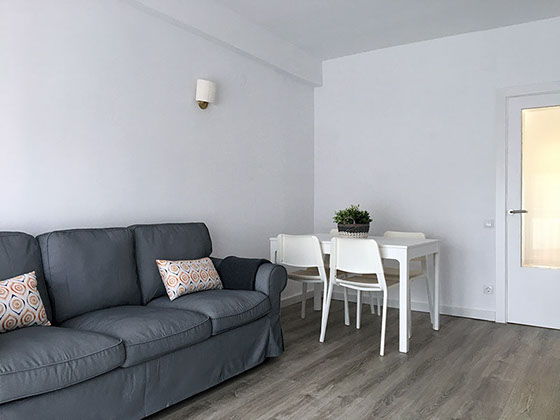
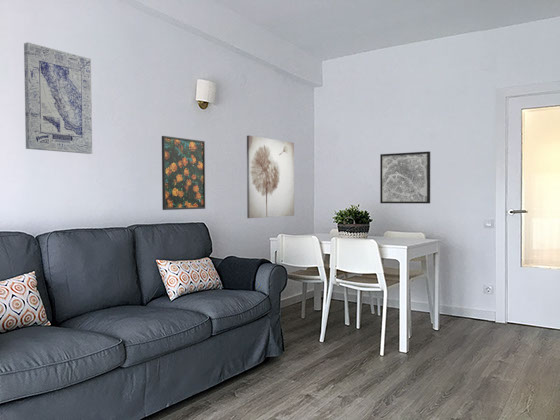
+ wall art (60, 101)
+ wall art (272, 178)
+ wall art (404, 178)
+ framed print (184, 174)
